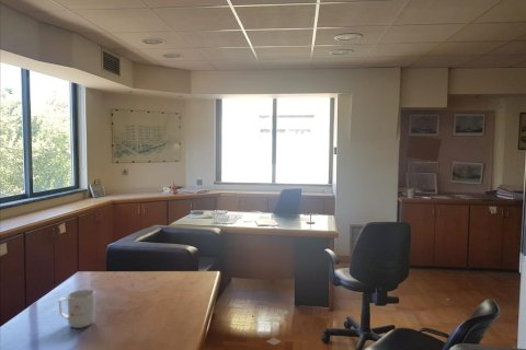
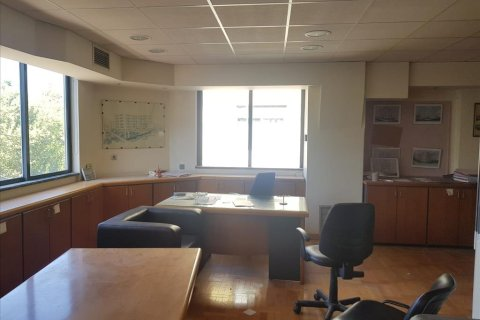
- mug (77, 308)
